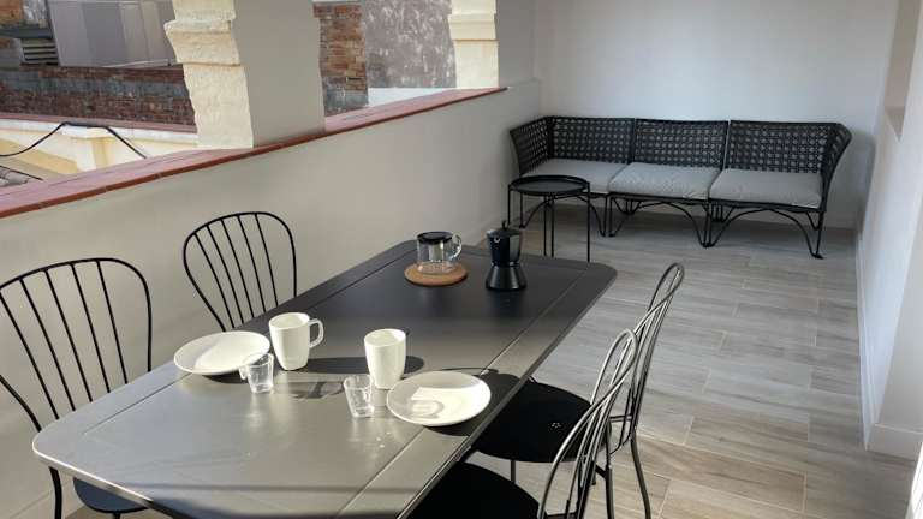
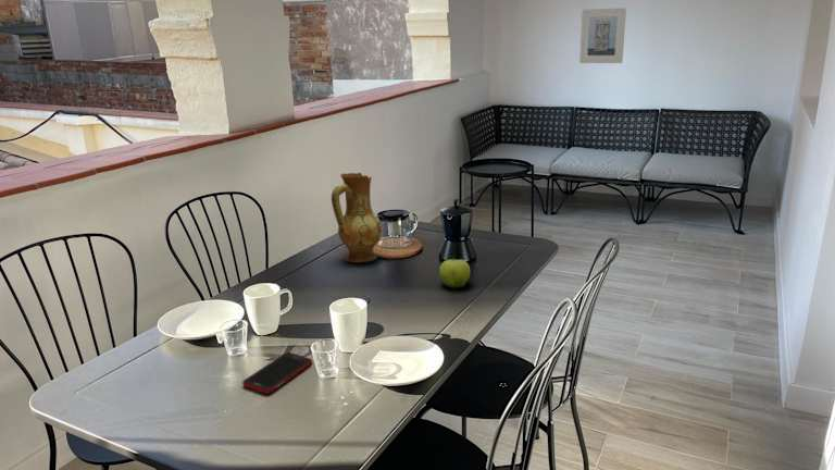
+ cell phone (278, 372)
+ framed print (602, 36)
+ ceramic jug (358, 218)
+ fruit (454, 271)
